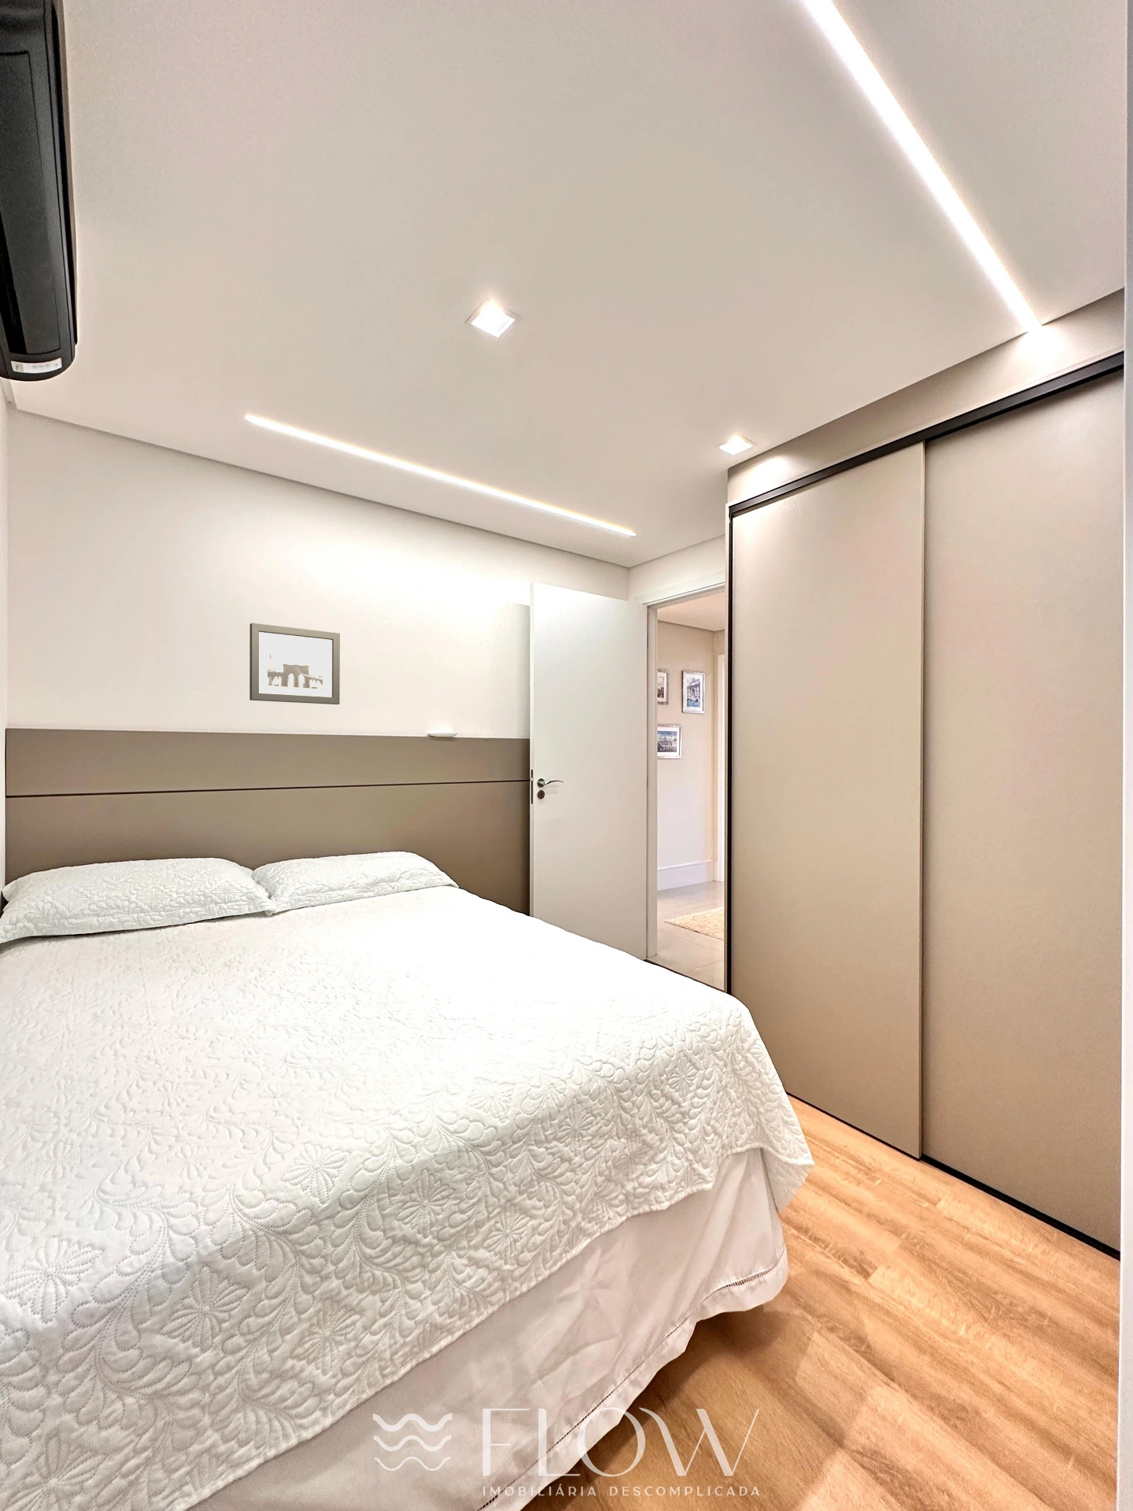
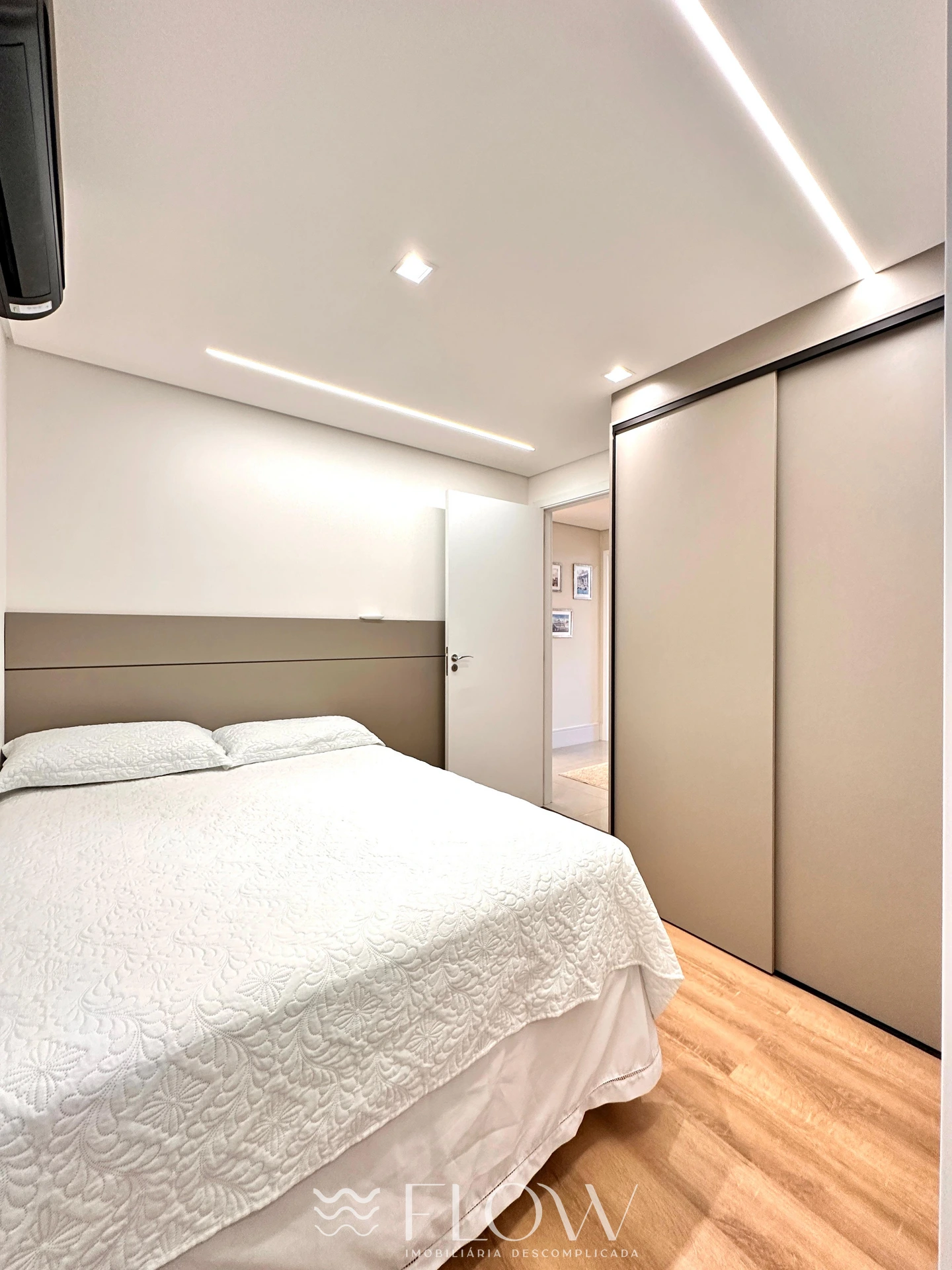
- wall art (296, 665)
